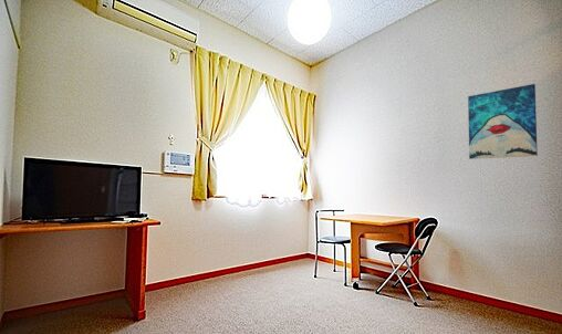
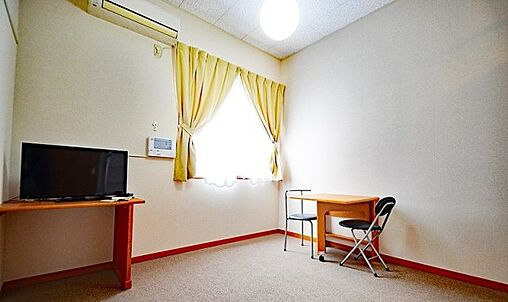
- wall art (500, 124)
